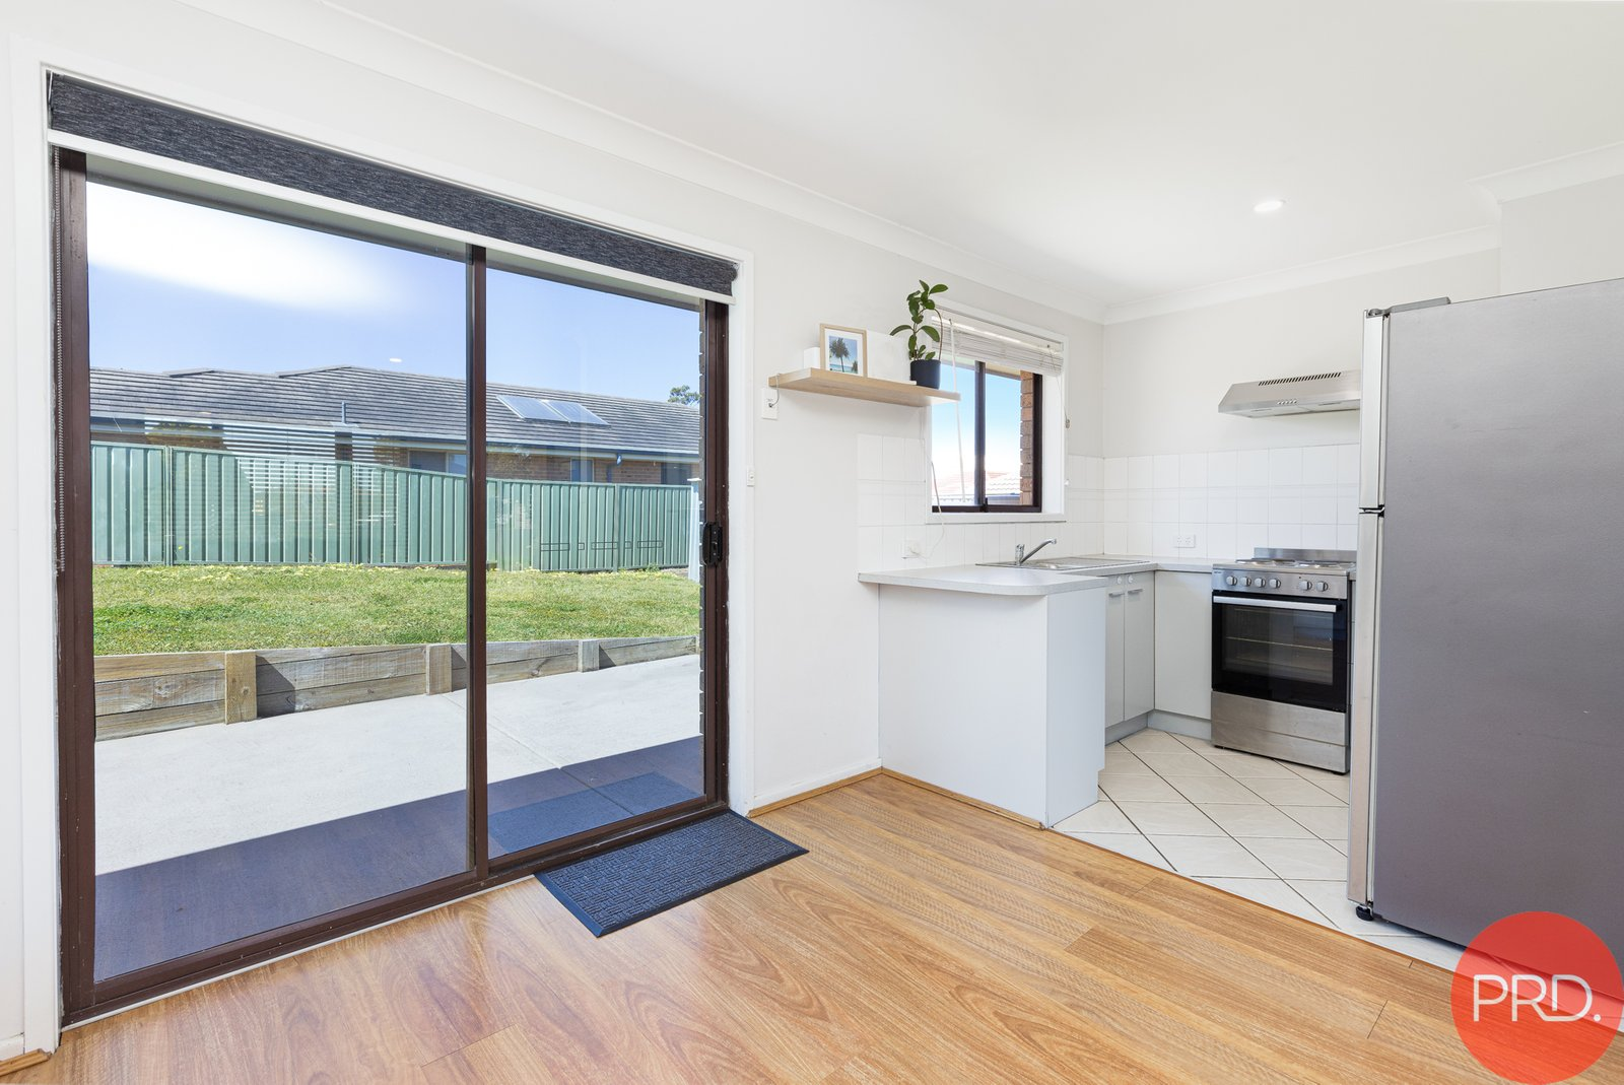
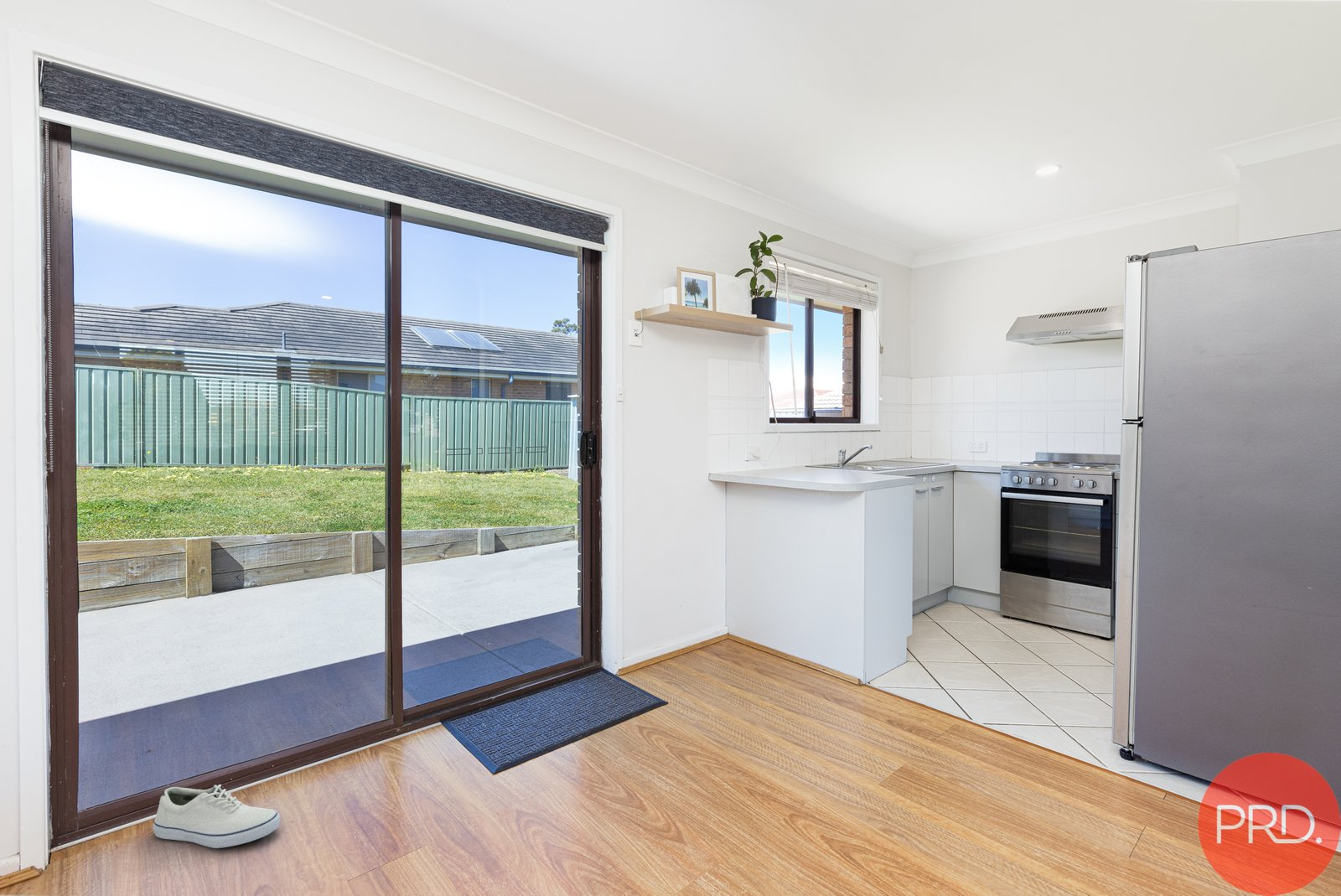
+ shoe (216, 811)
